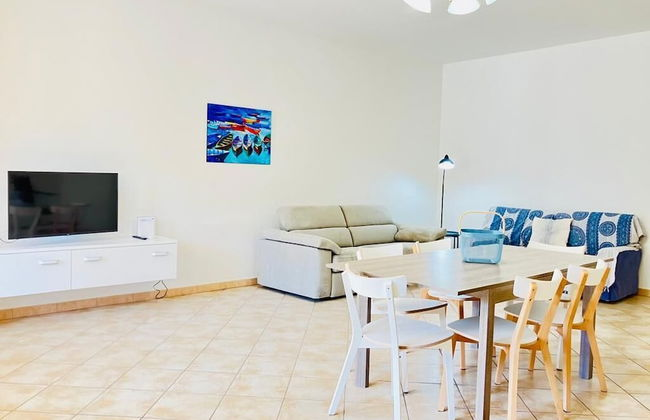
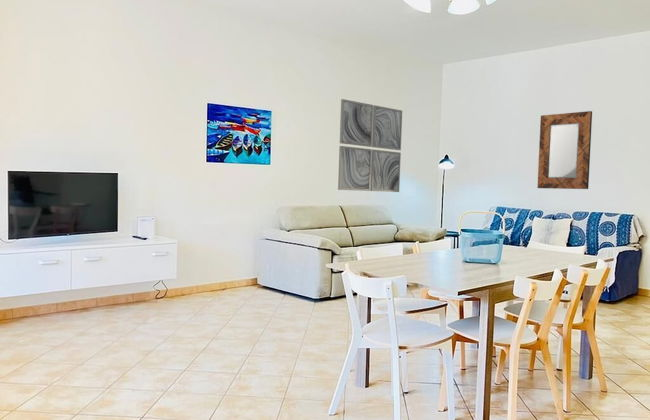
+ wall art (371, 149)
+ home mirror (563, 151)
